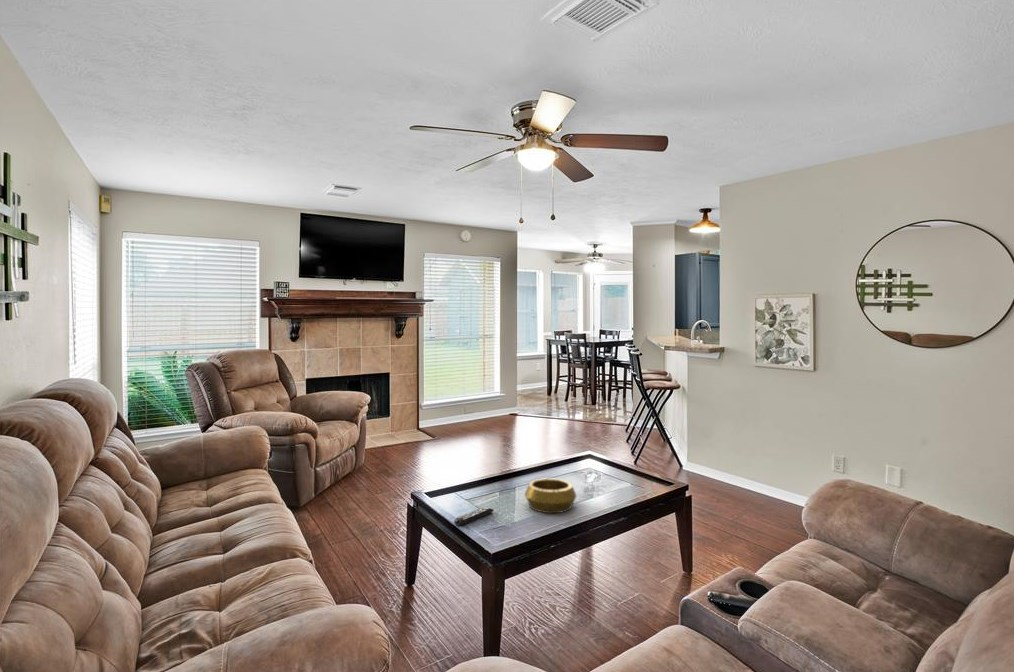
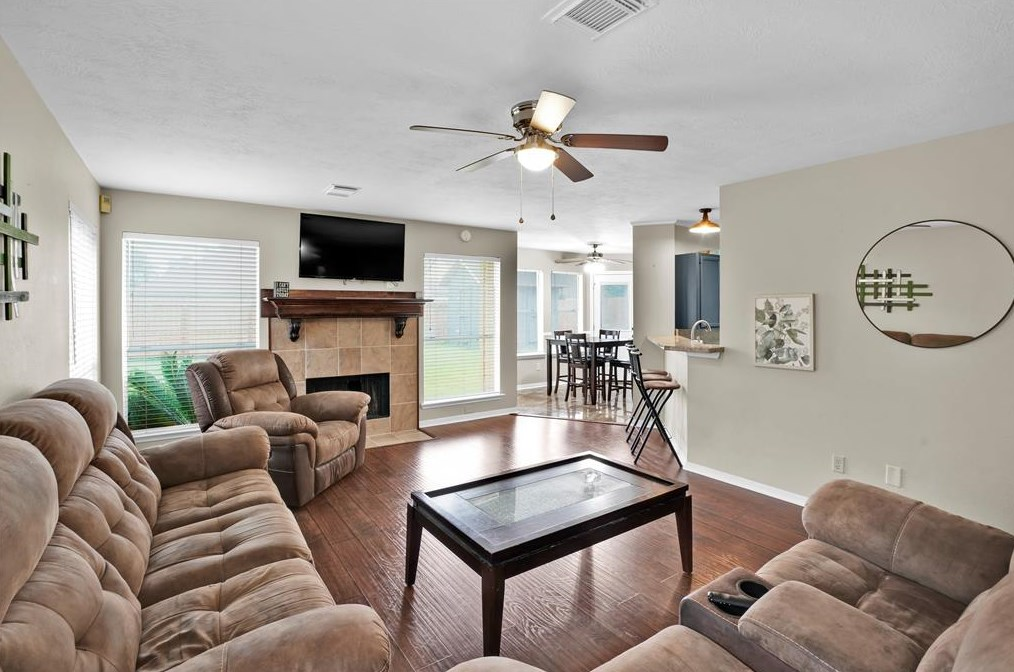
- remote control (474, 515)
- decorative bowl (550, 495)
